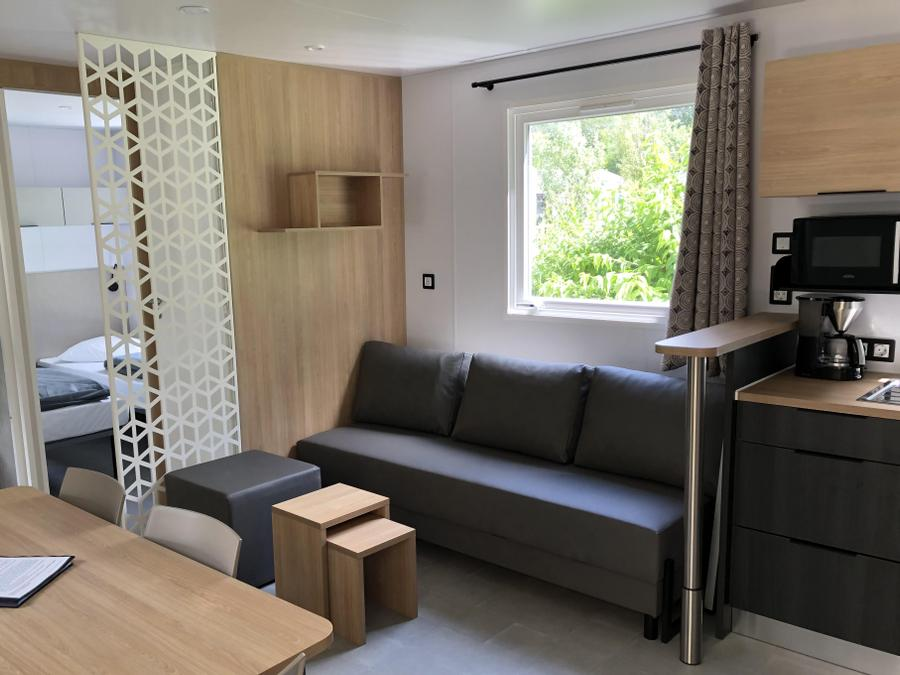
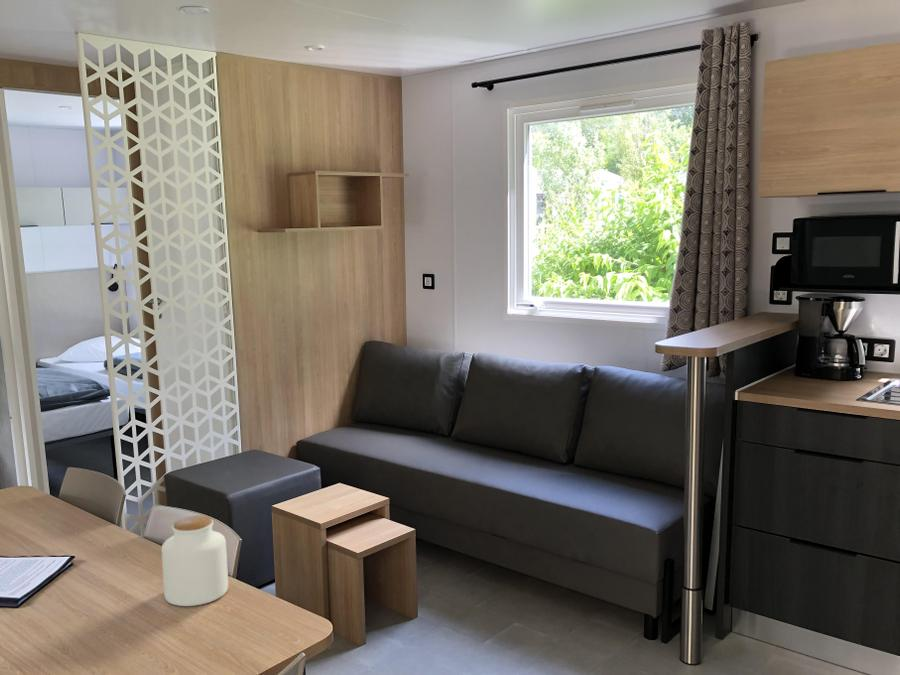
+ jar (197, 557)
